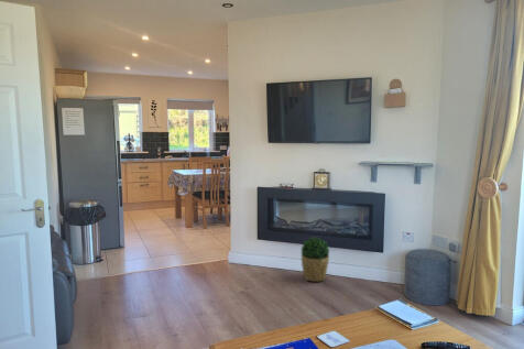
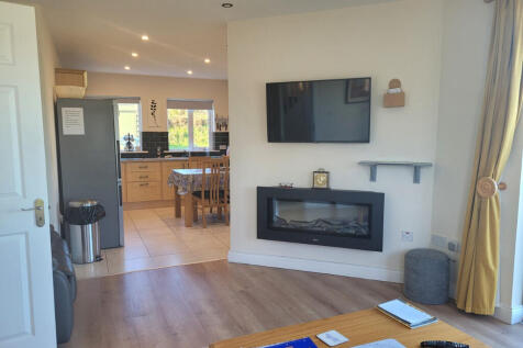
- potted plant (315, 258)
